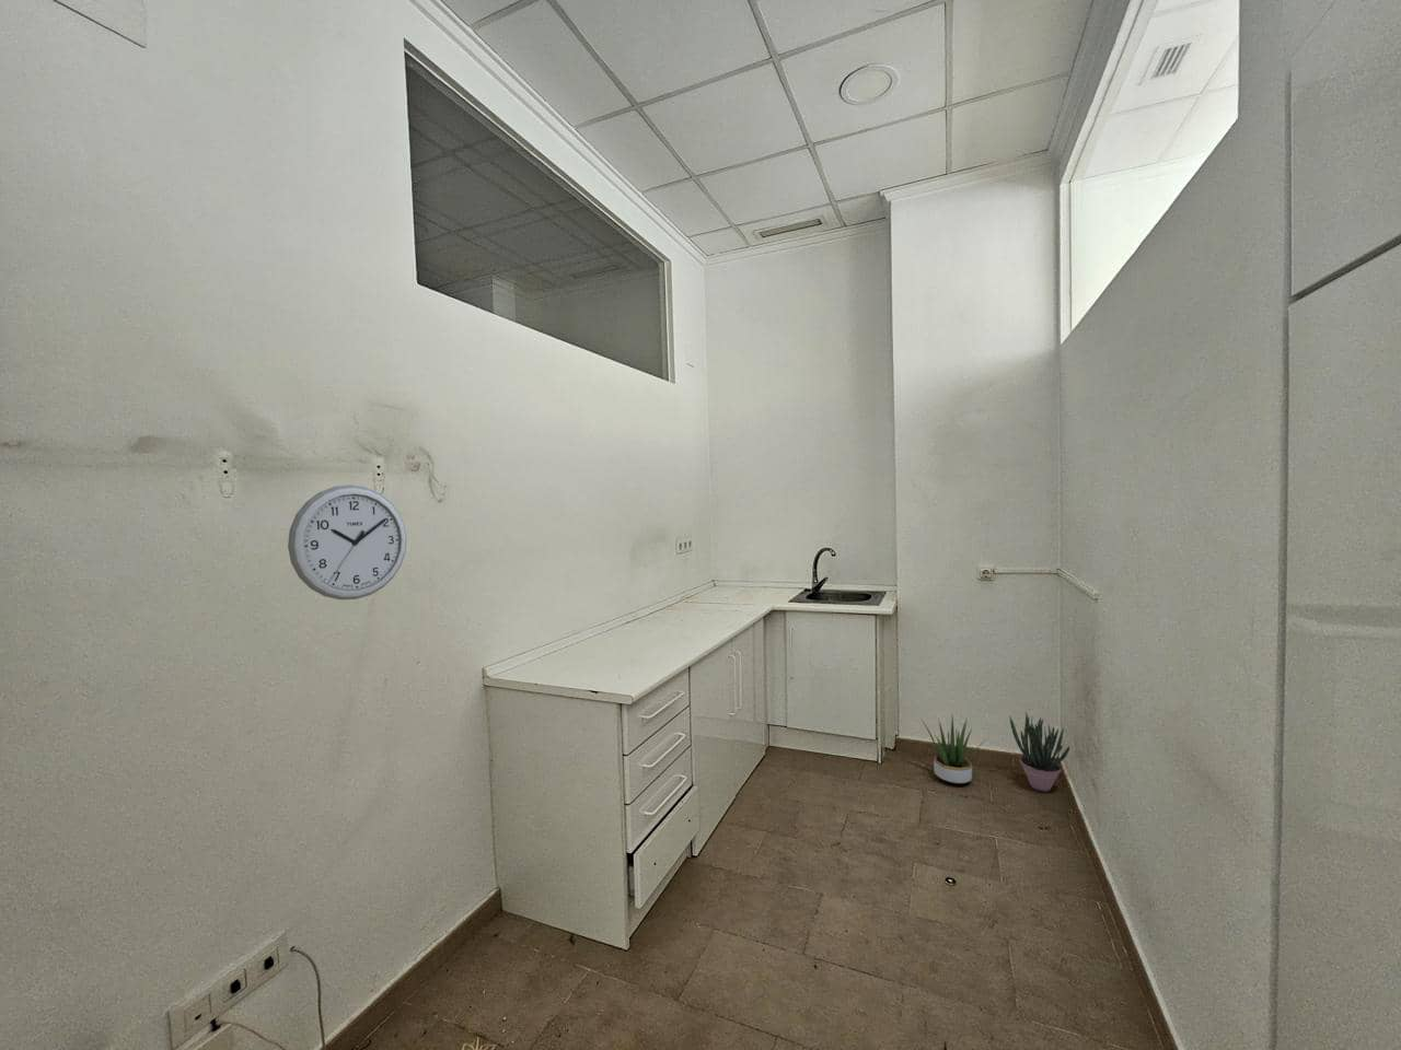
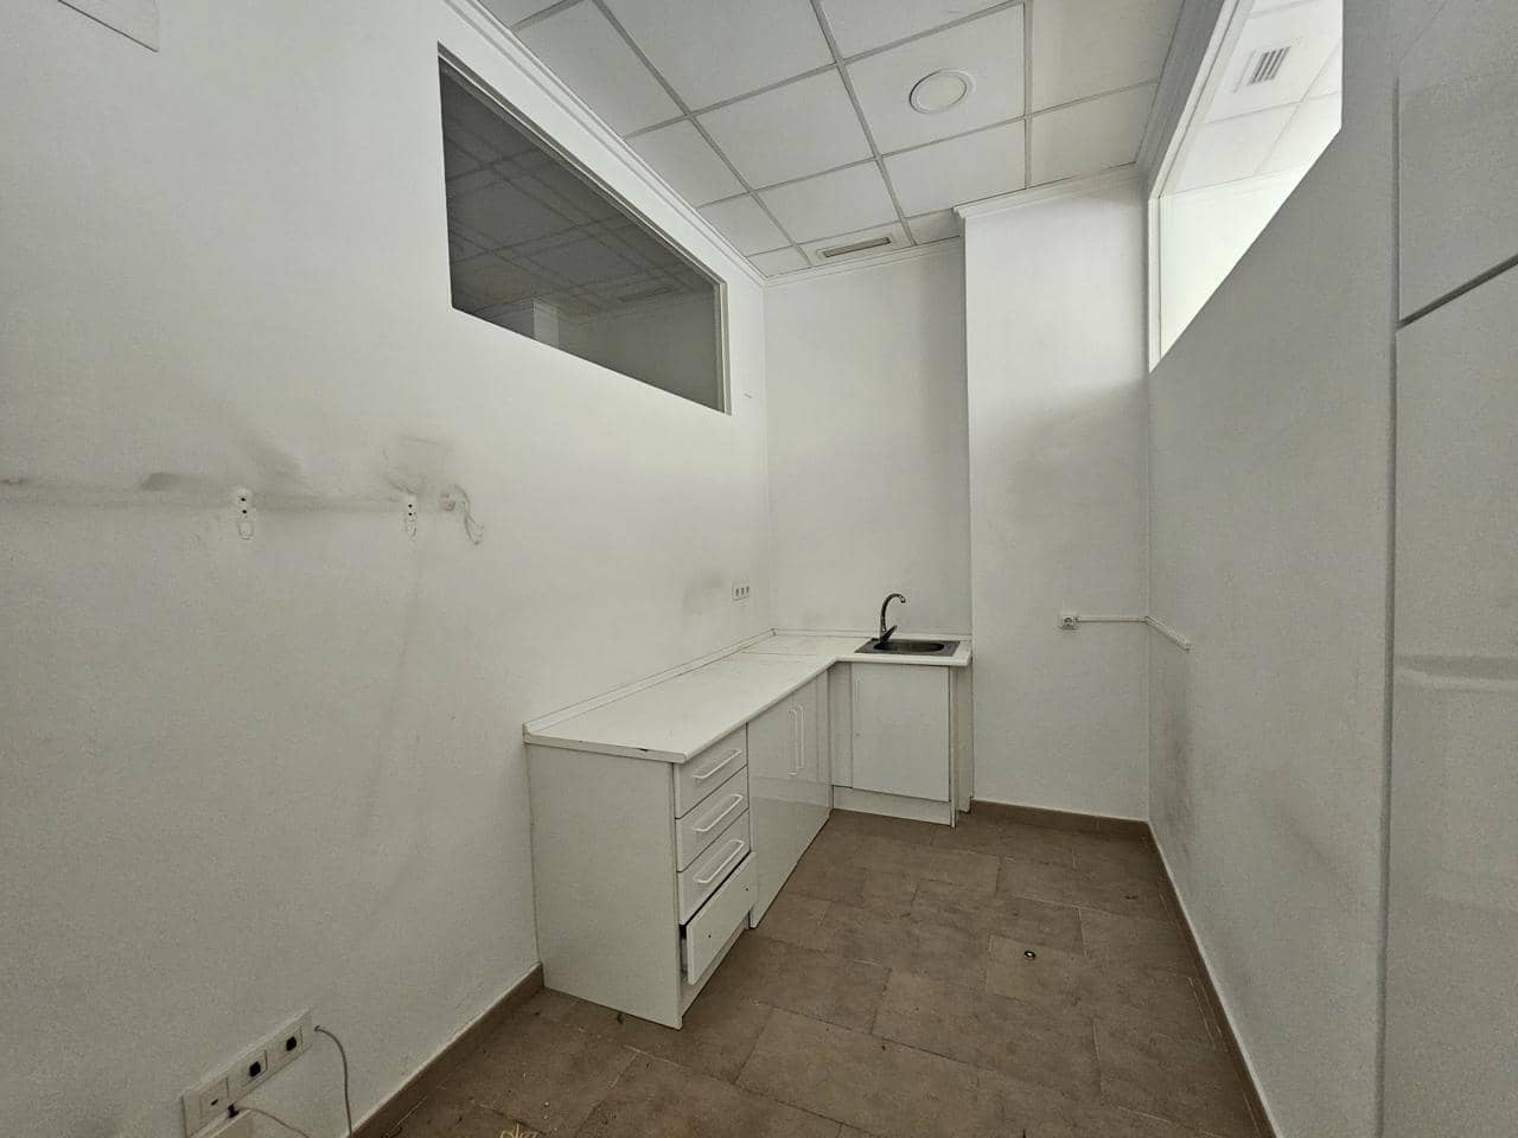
- wall clock (354, 542)
- potted plant (1038, 751)
- potted plant (952, 748)
